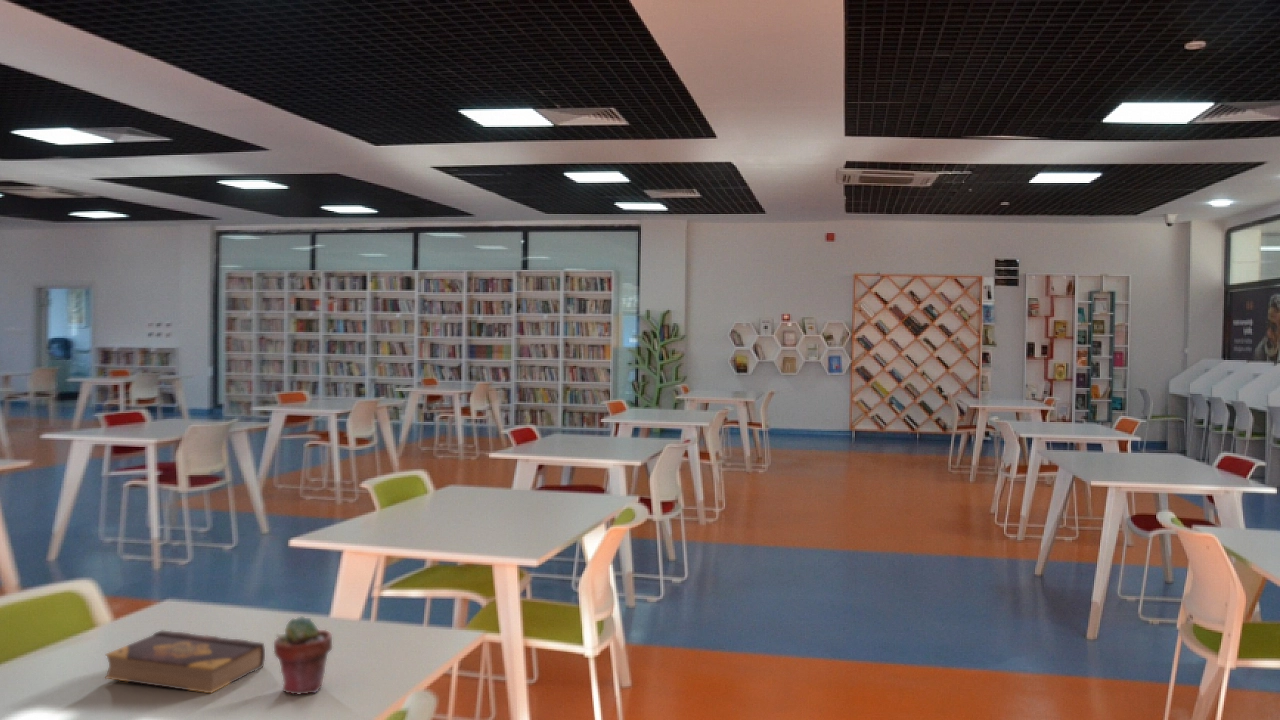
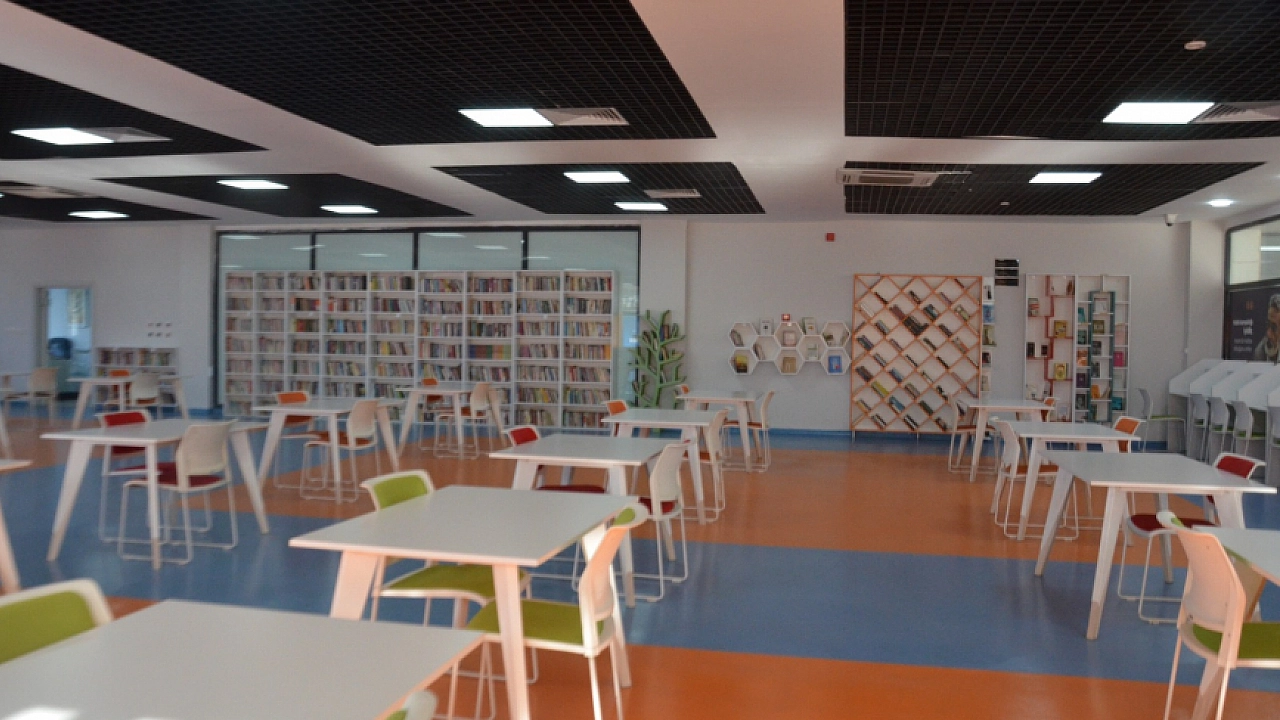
- book (178, 658)
- potted succulent (303, 652)
